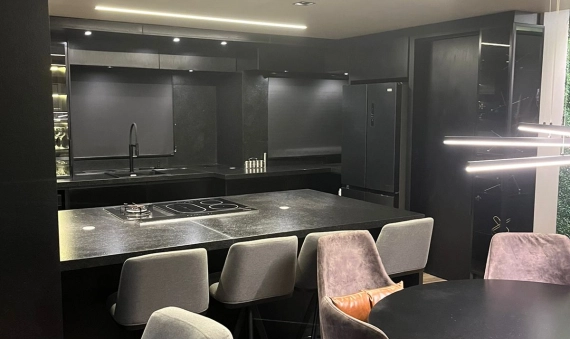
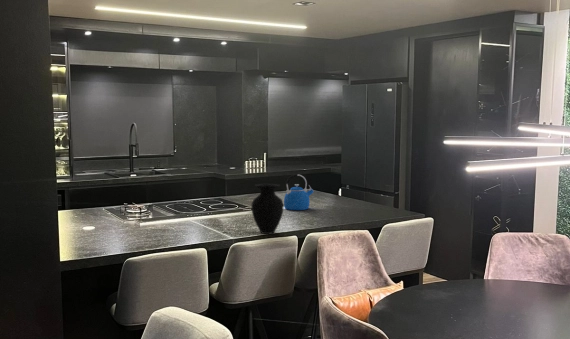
+ kettle (299, 191)
+ vase (267, 208)
